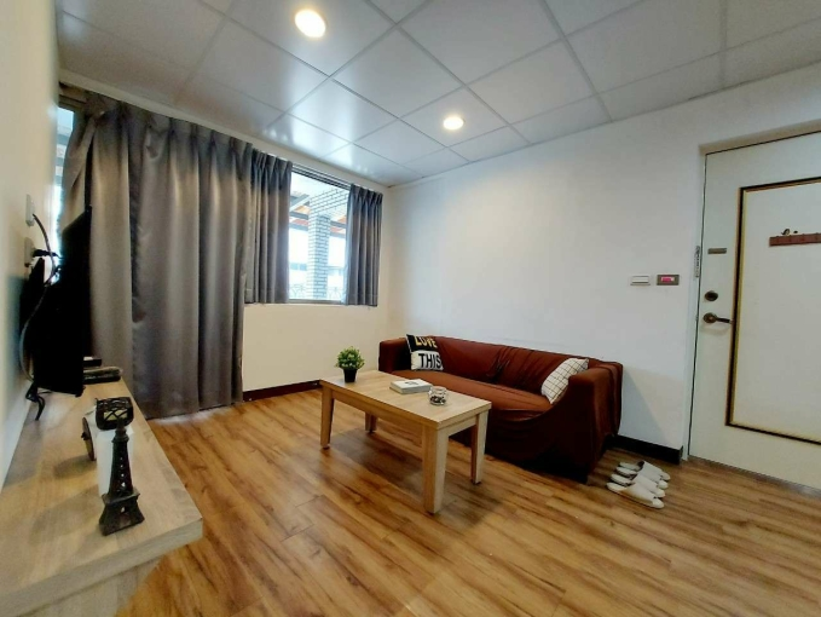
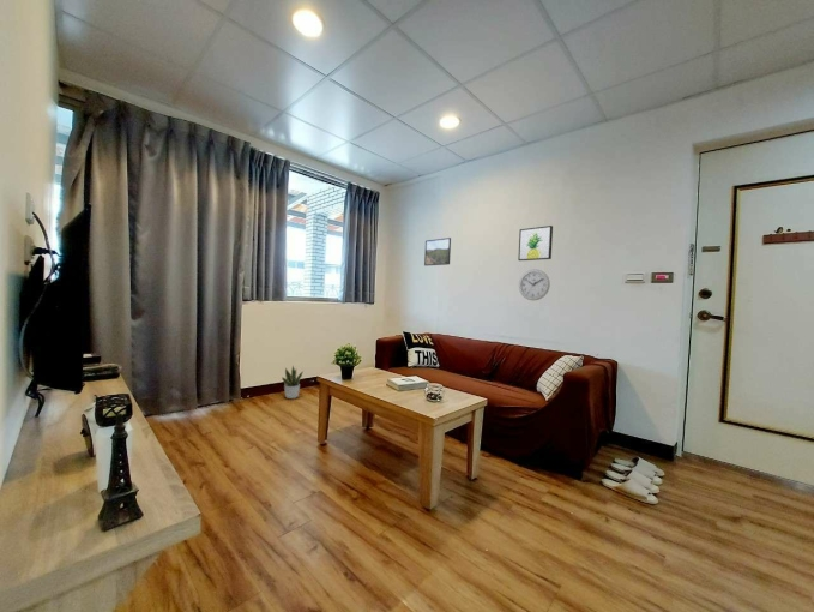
+ wall clock (533, 284)
+ potted plant (293, 380)
+ wall art (535, 244)
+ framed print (436, 252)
